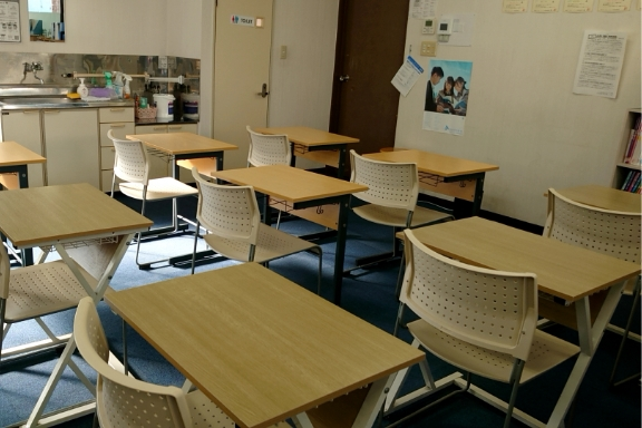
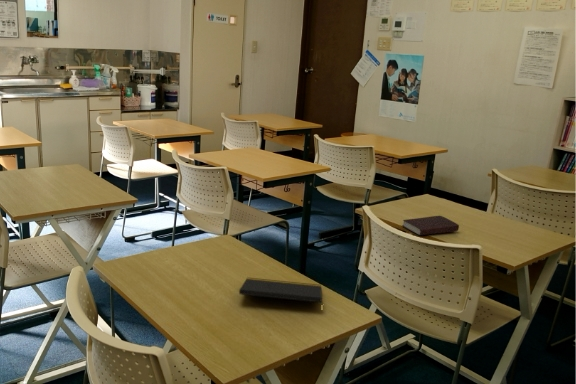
+ book (430, 225)
+ notepad (282, 289)
